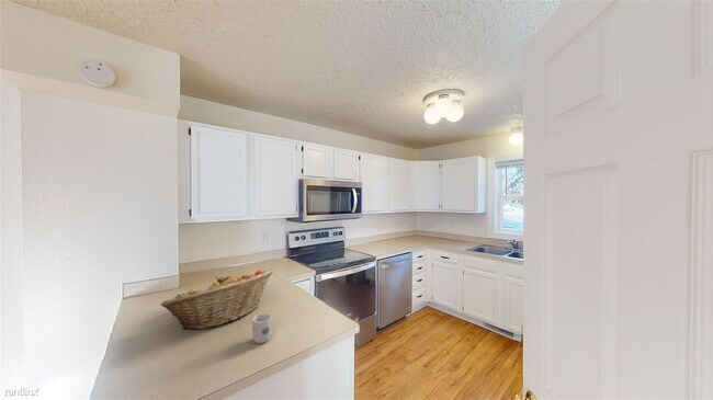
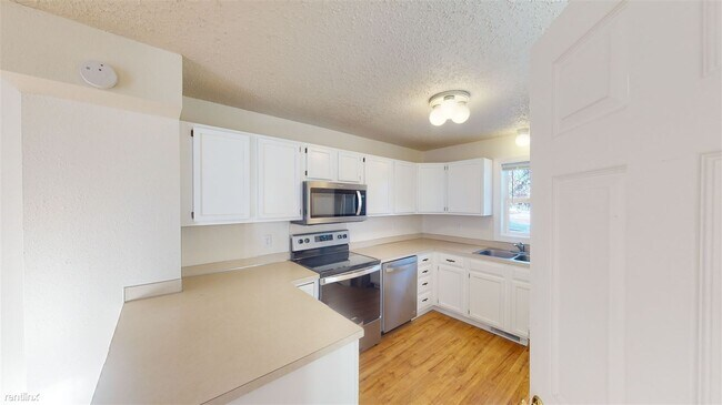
- fruit basket (224, 293)
- mug (260, 324)
